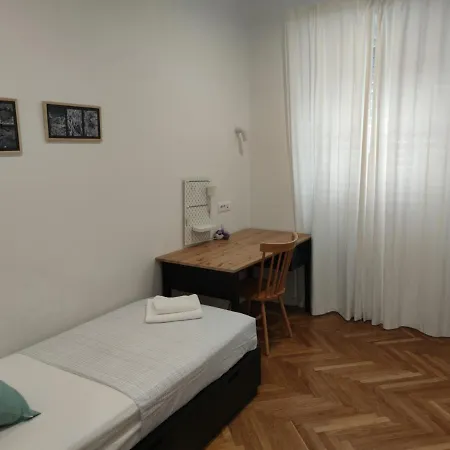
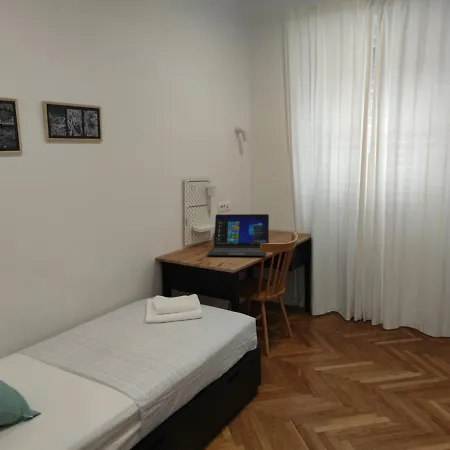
+ laptop (239, 233)
